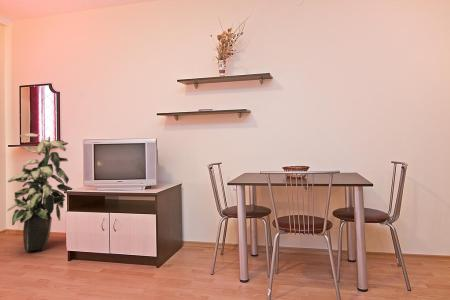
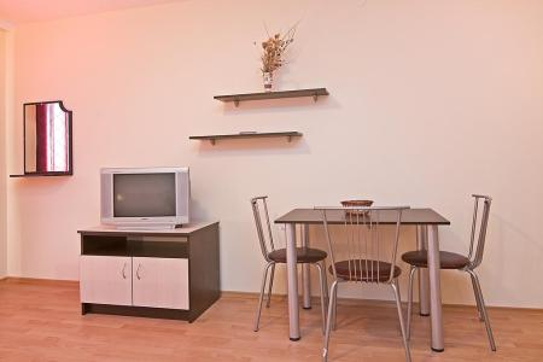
- indoor plant (39, 190)
